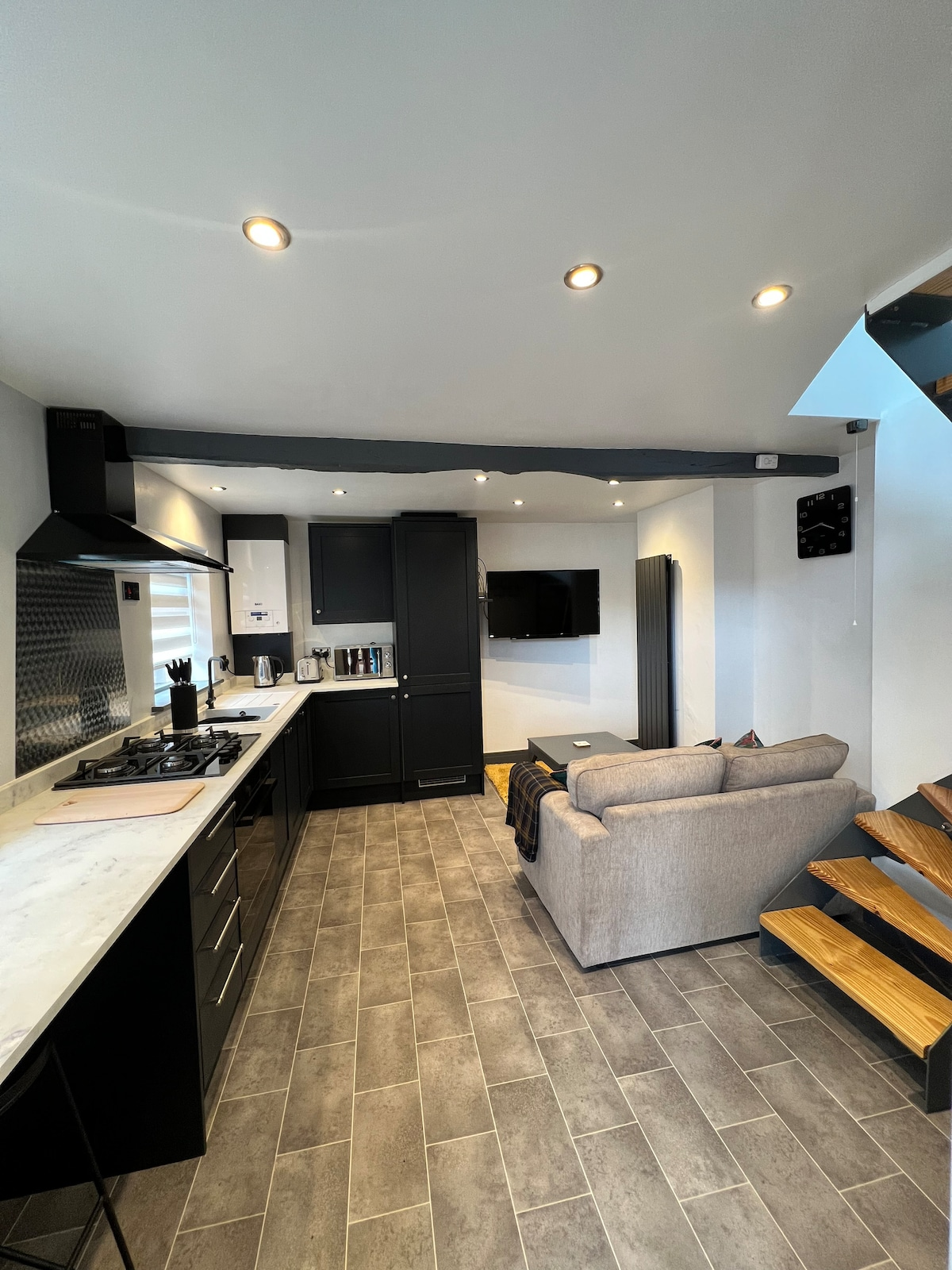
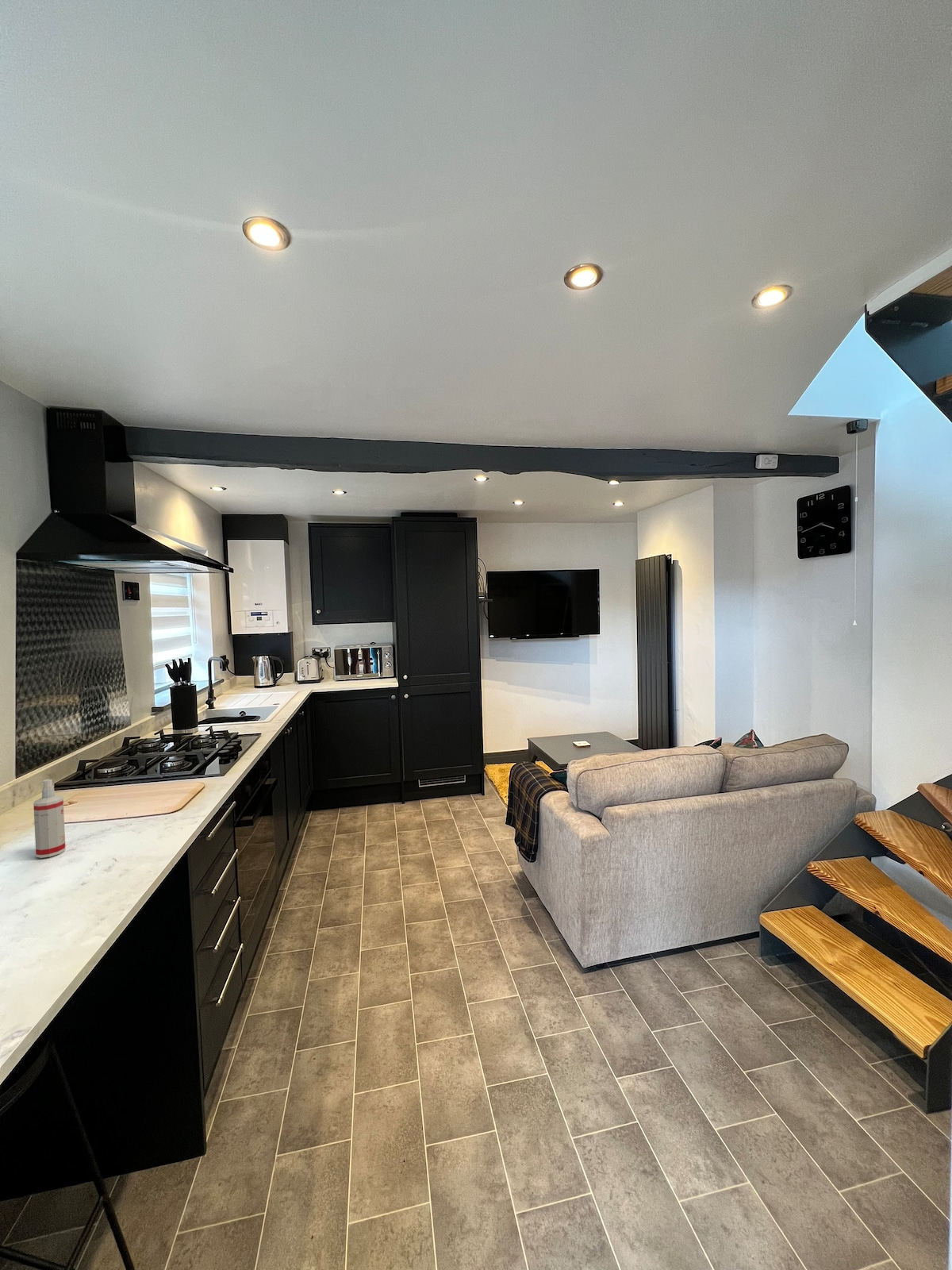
+ spray bottle (49, 816)
